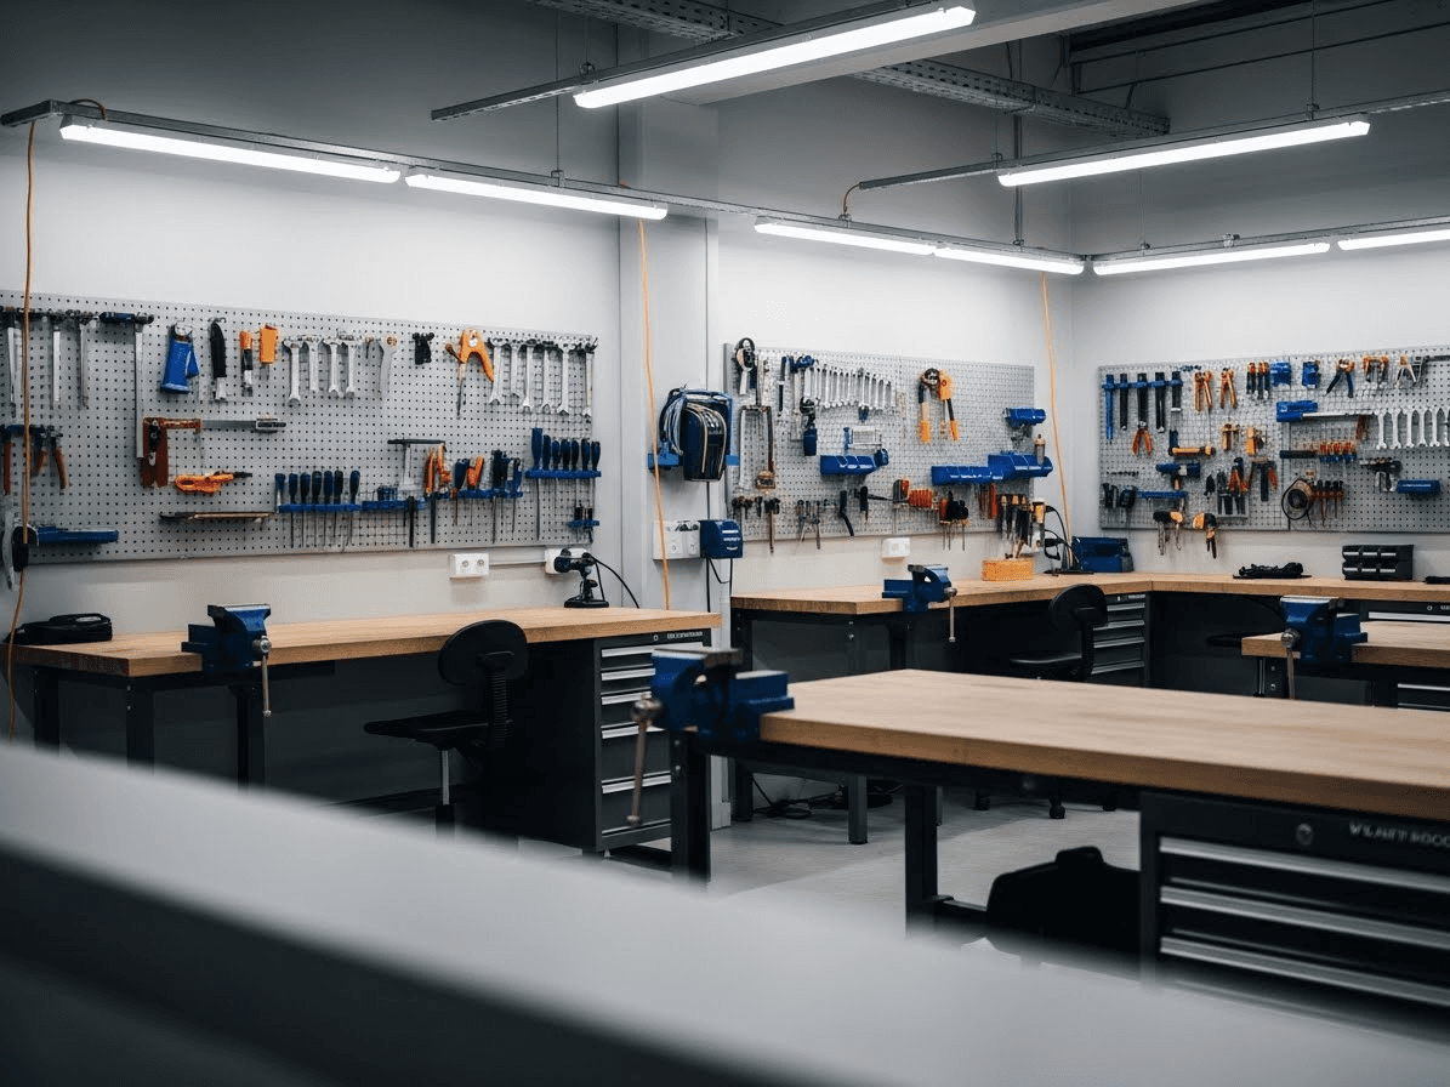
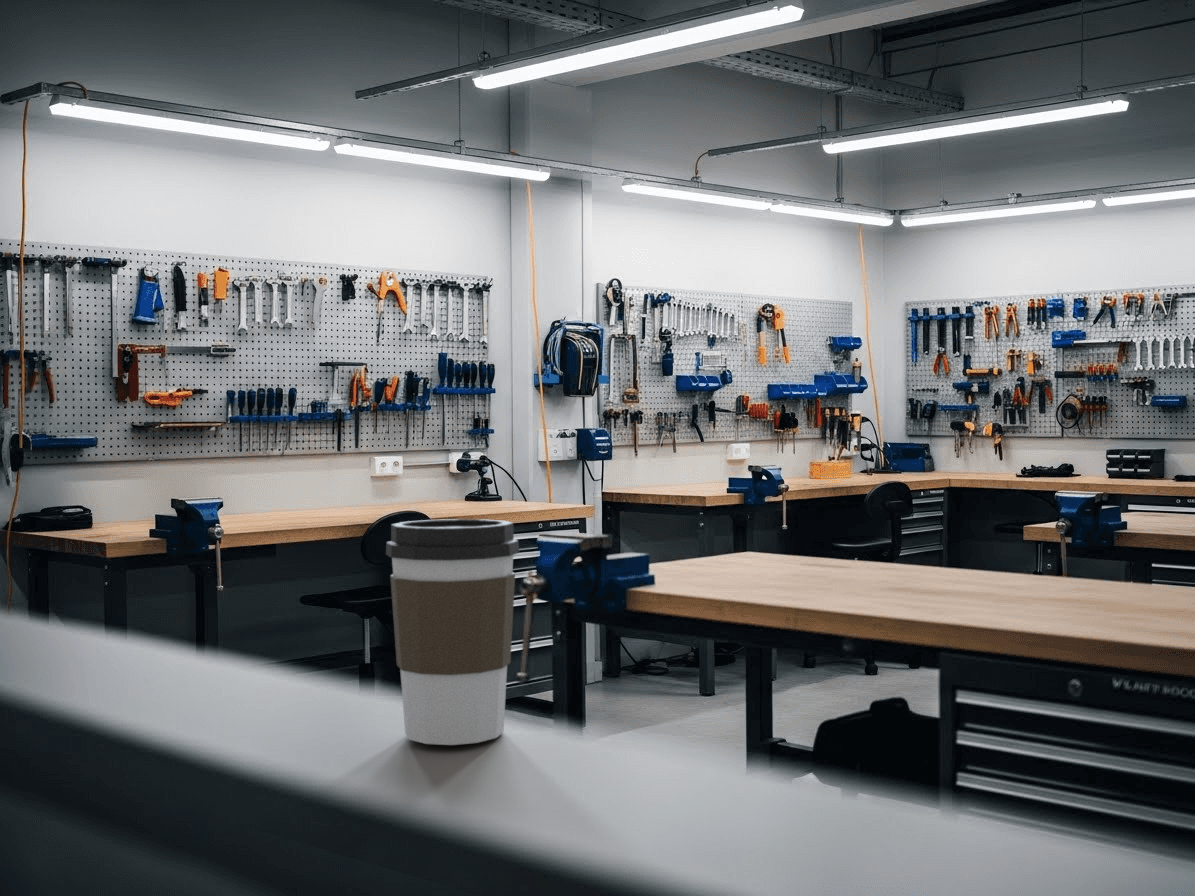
+ coffee cup (453, 628)
